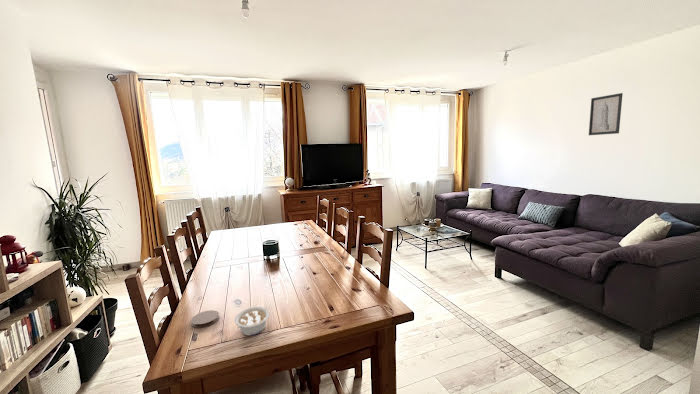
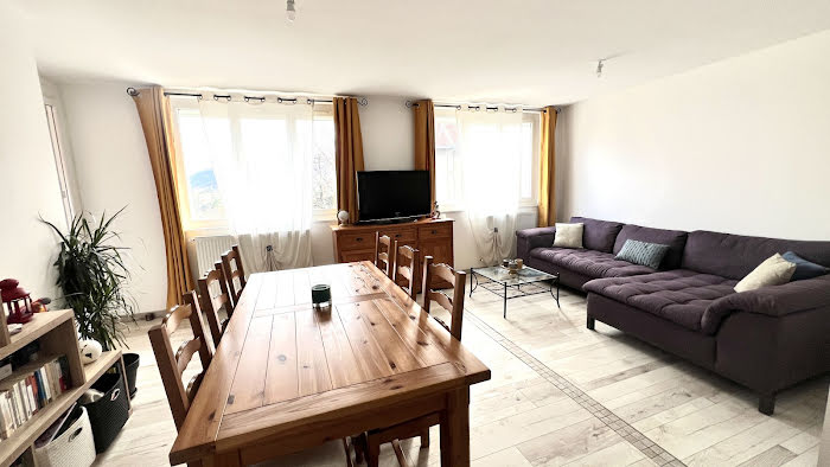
- coaster (205, 318)
- wall art (604, 115)
- legume (252, 321)
